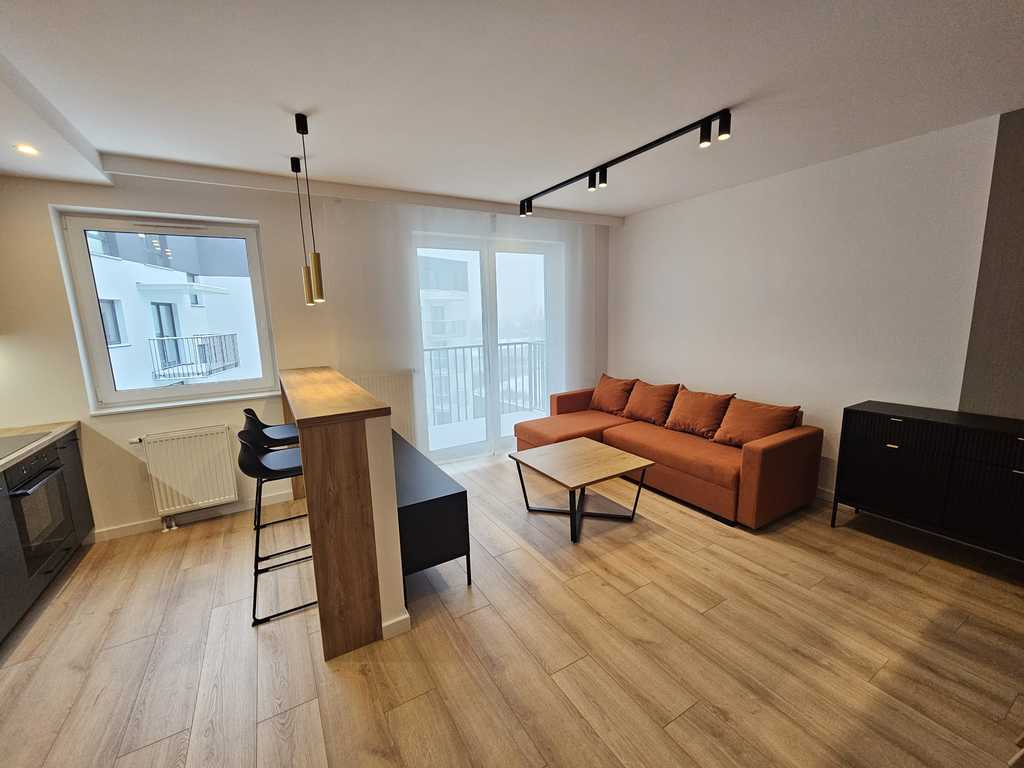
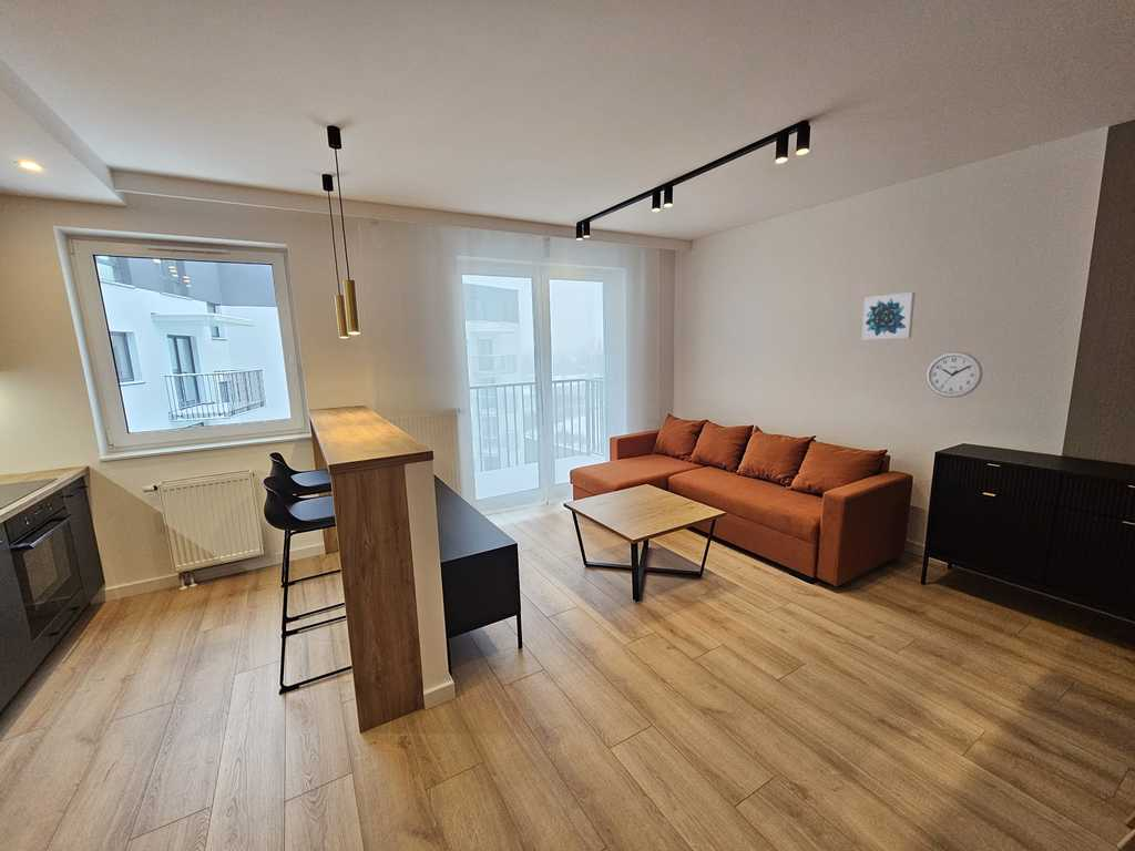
+ wall art (887, 317)
+ wall clock (952, 375)
